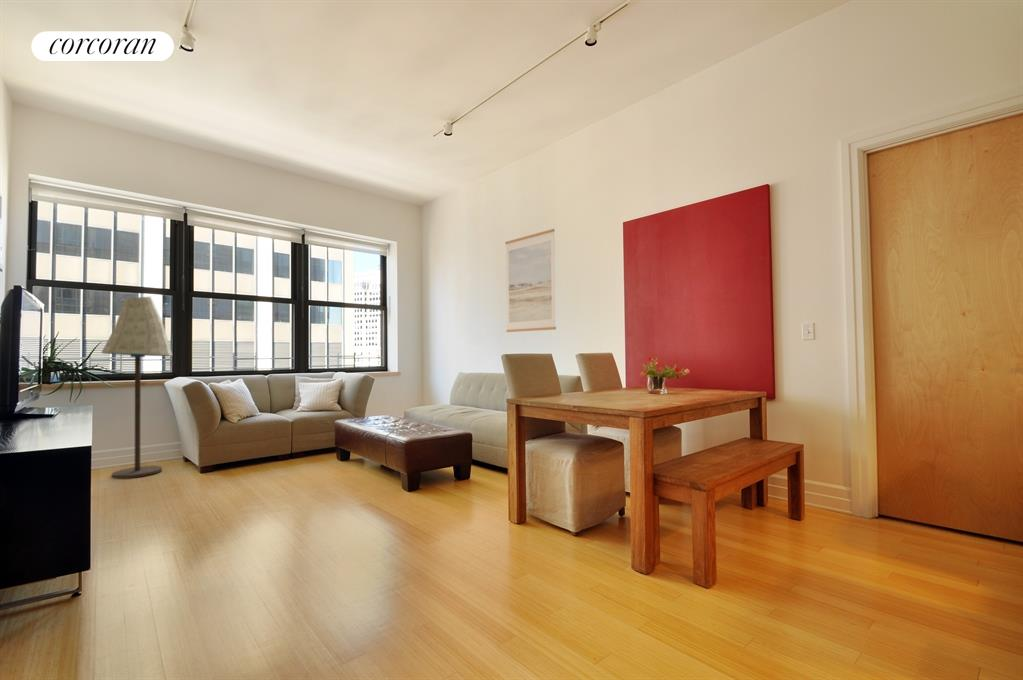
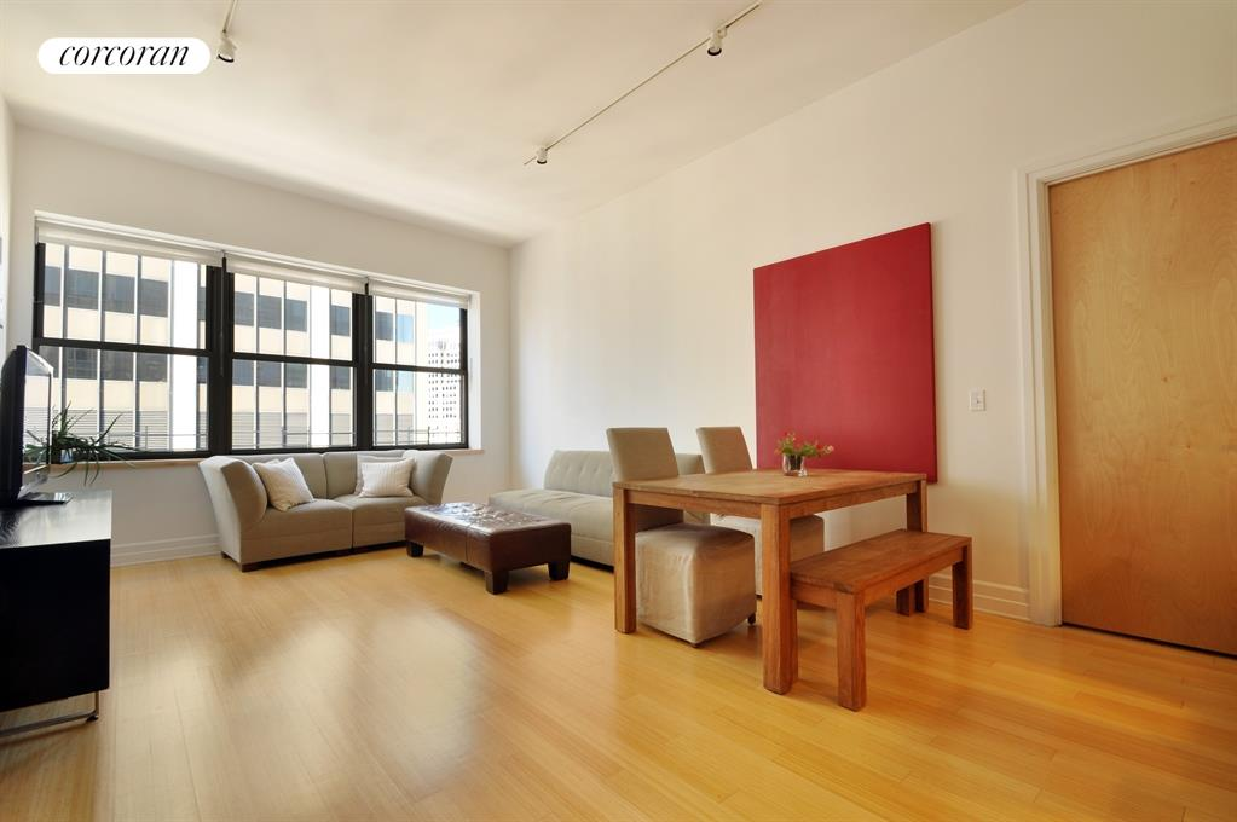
- wall art (529, 283)
- floor lamp (137, 384)
